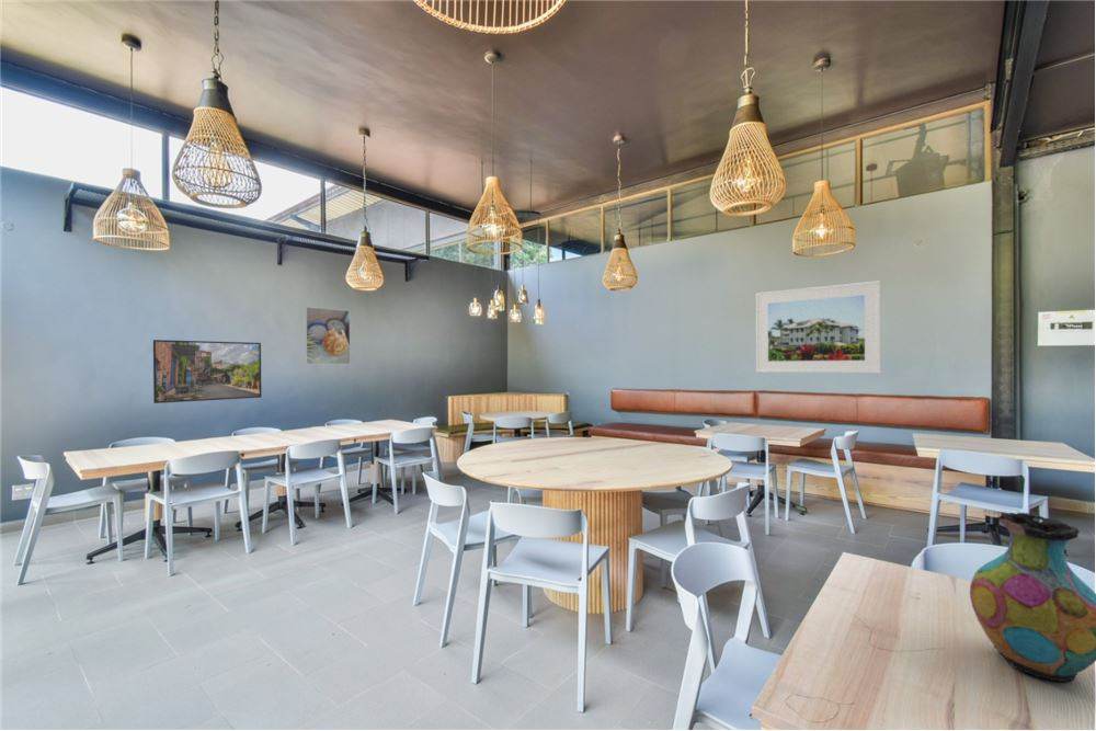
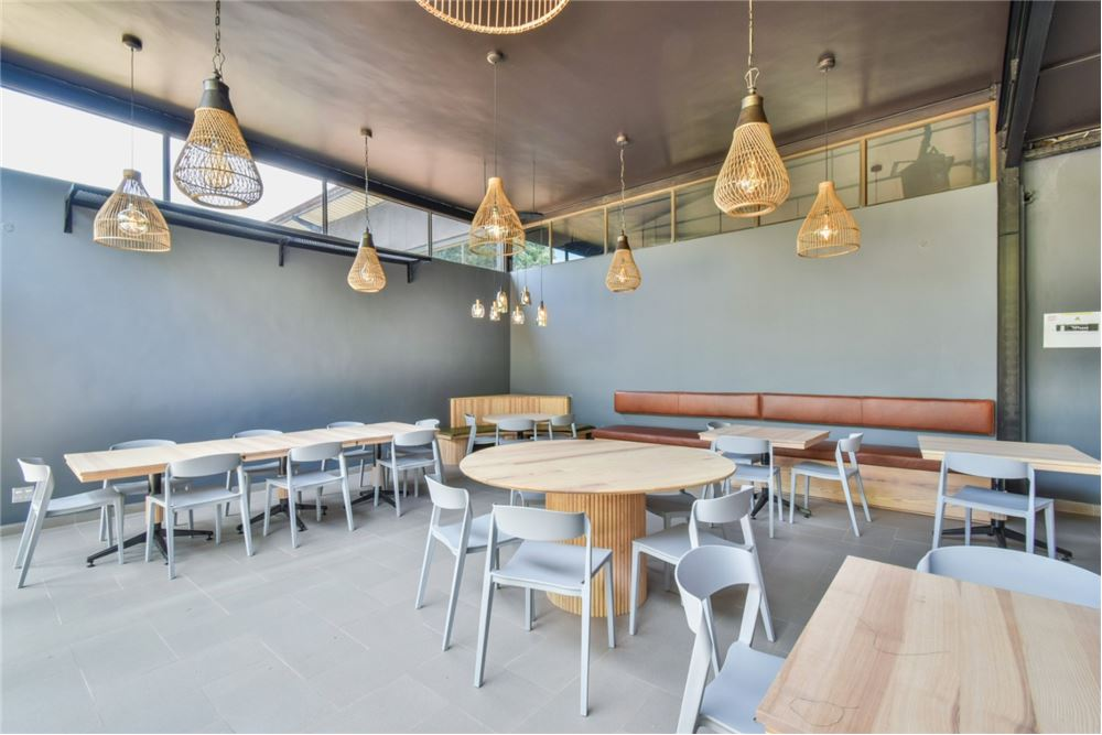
- vase (1035, 592)
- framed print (210, 370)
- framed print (328, 336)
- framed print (813, 330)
